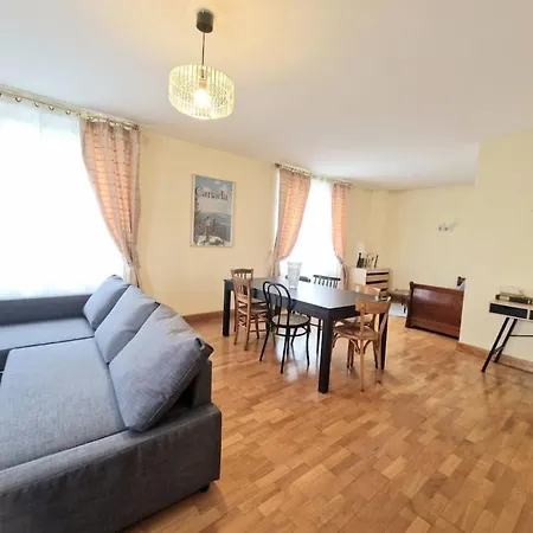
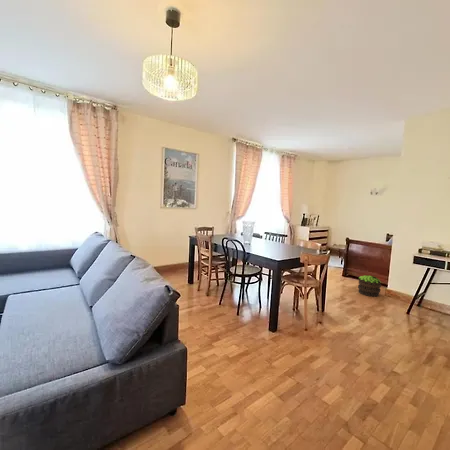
+ potted plant (369, 284)
